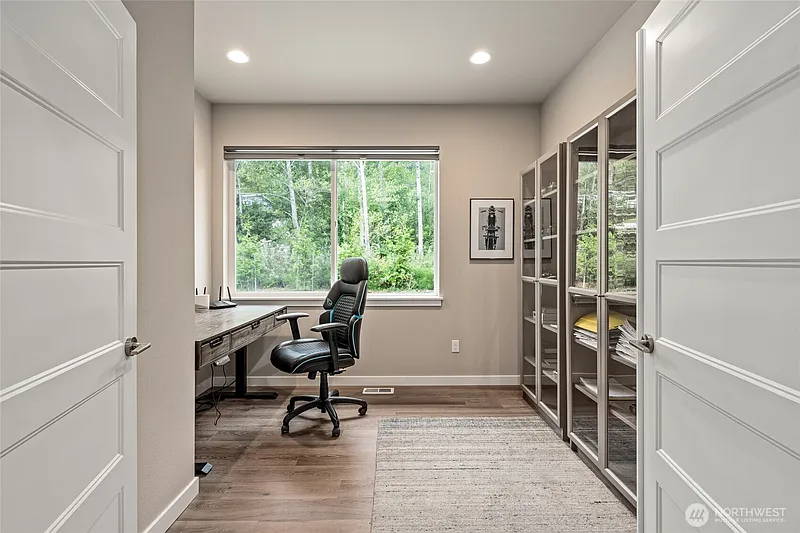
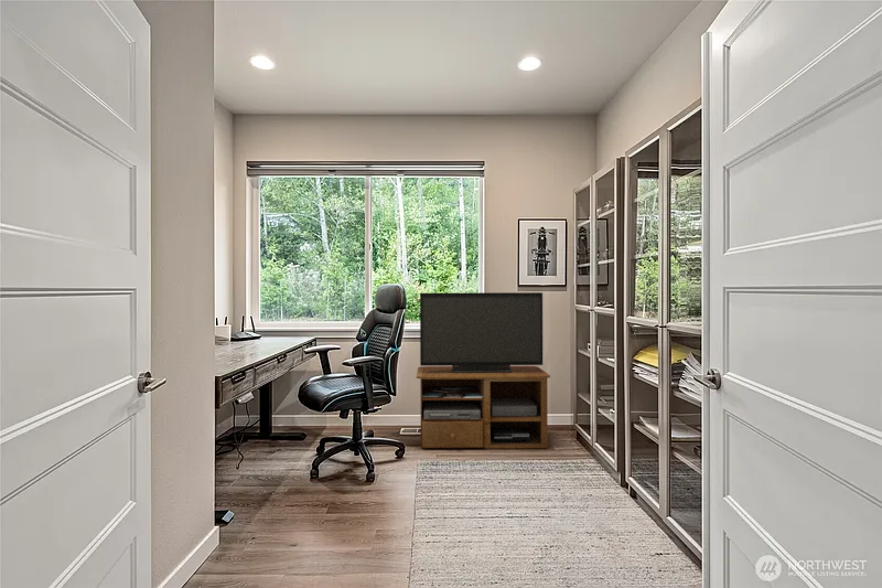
+ tv stand (481, 365)
